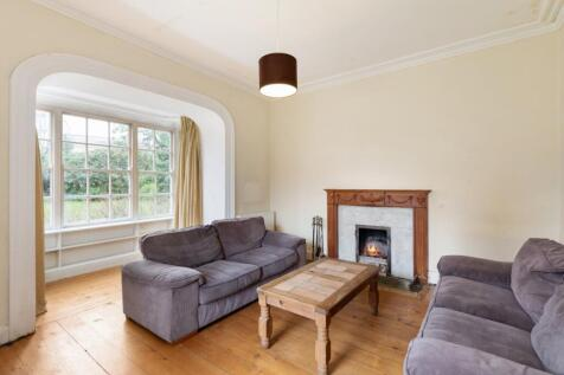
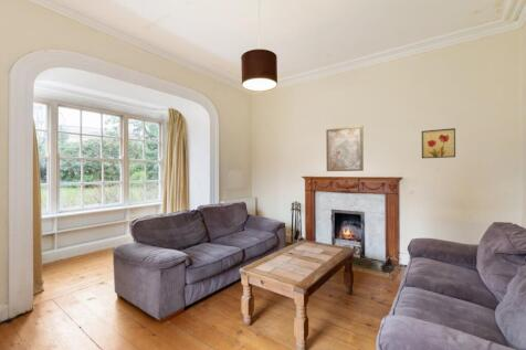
+ wall art (344, 149)
+ wall art (438, 144)
